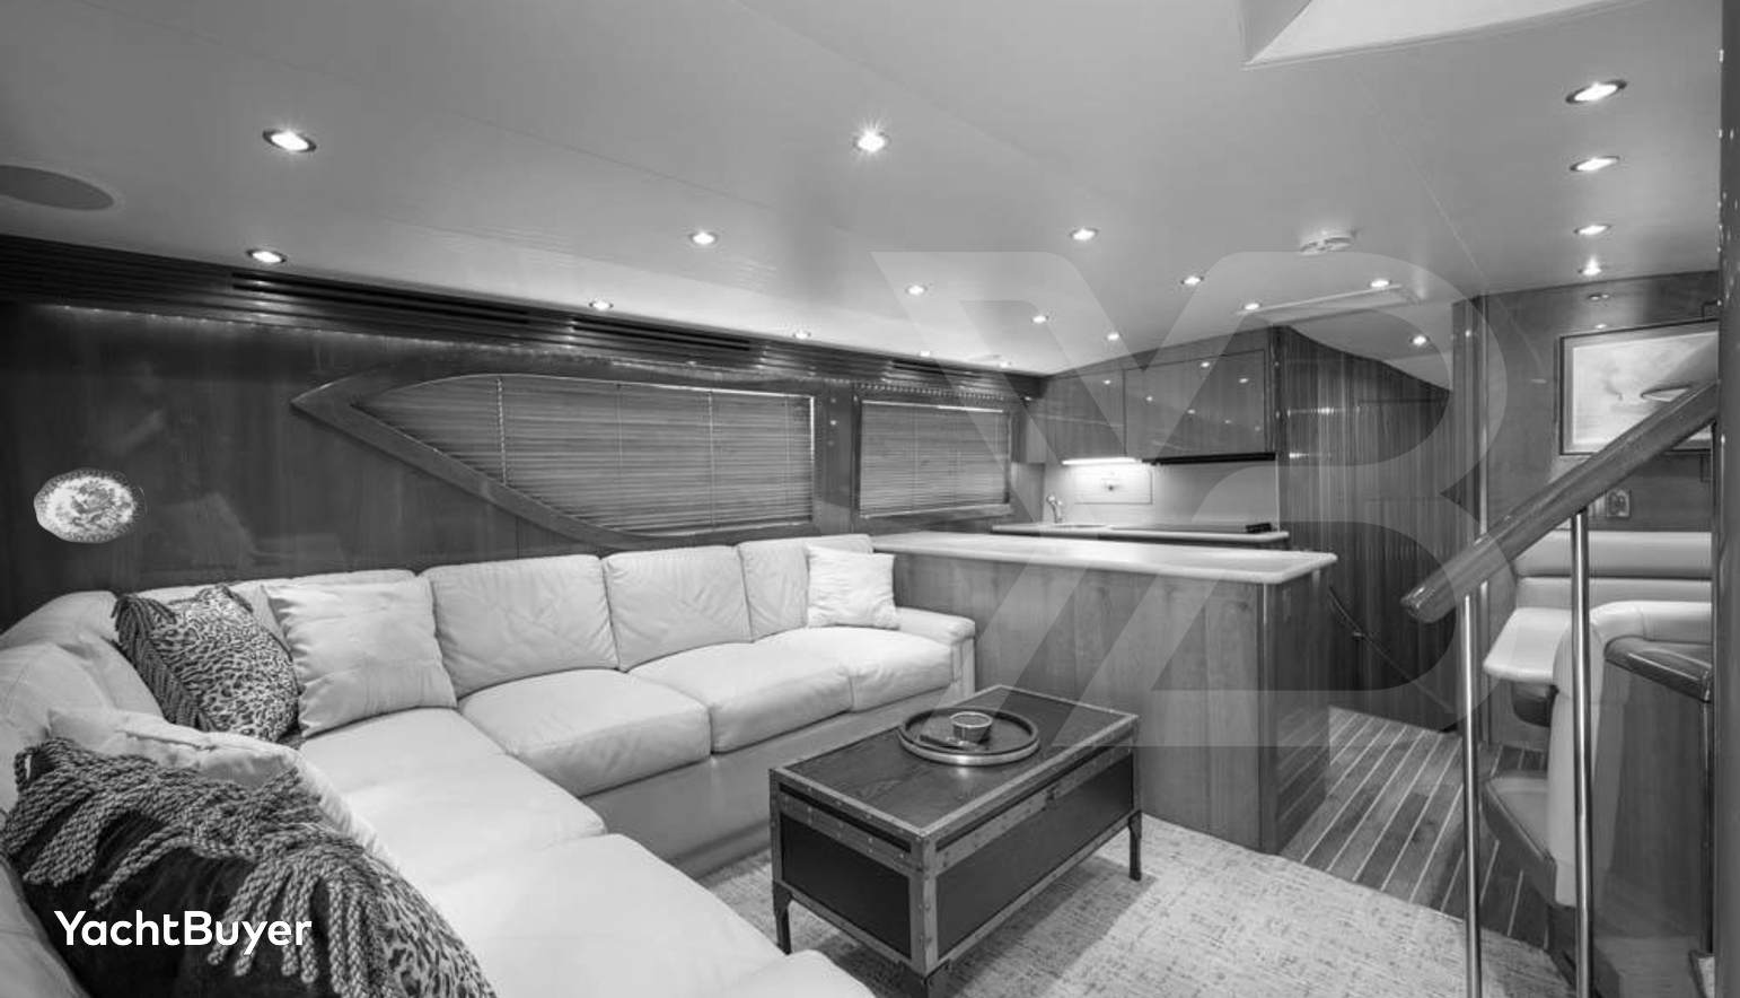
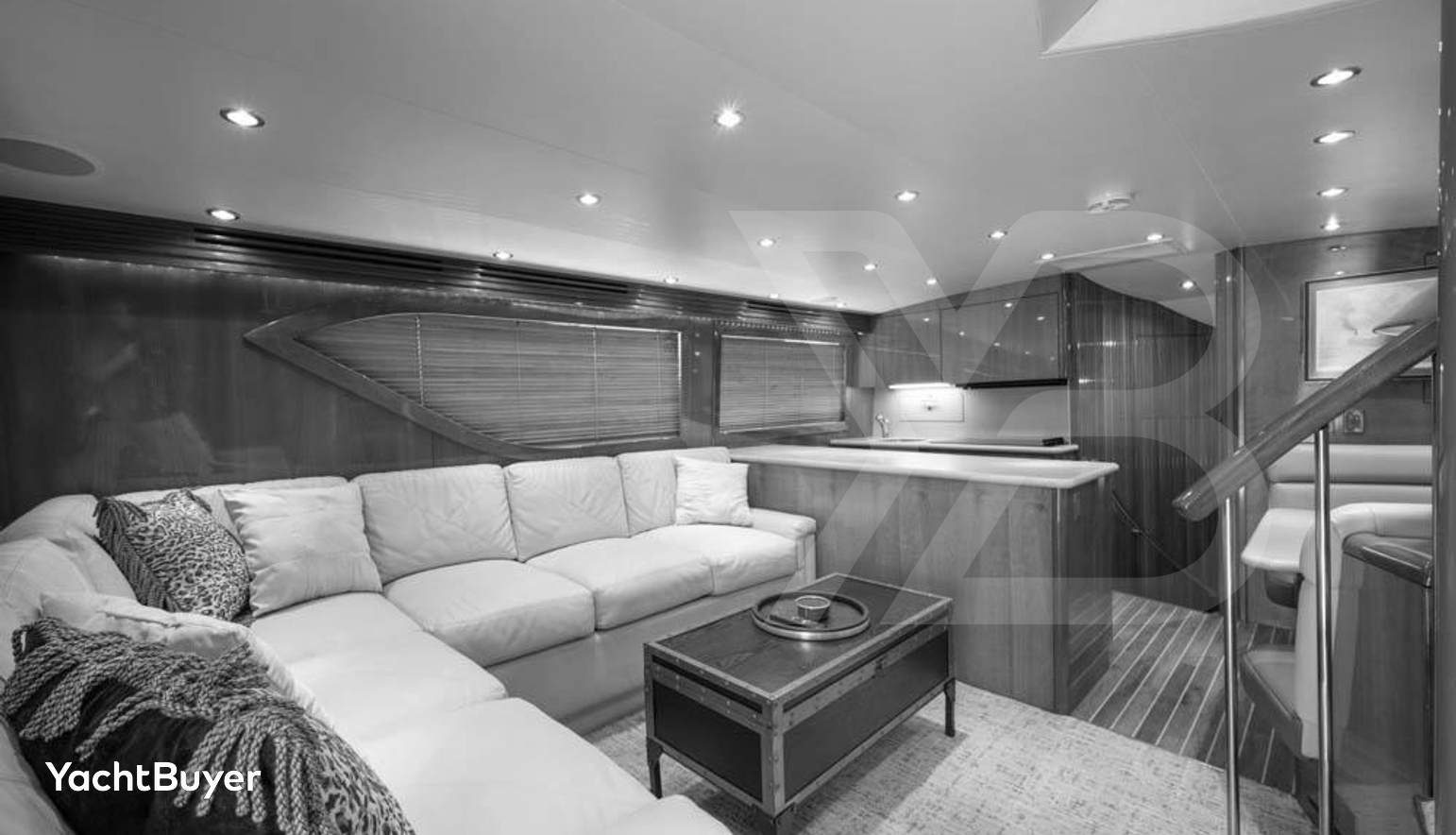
- decorative plate (91, 506)
